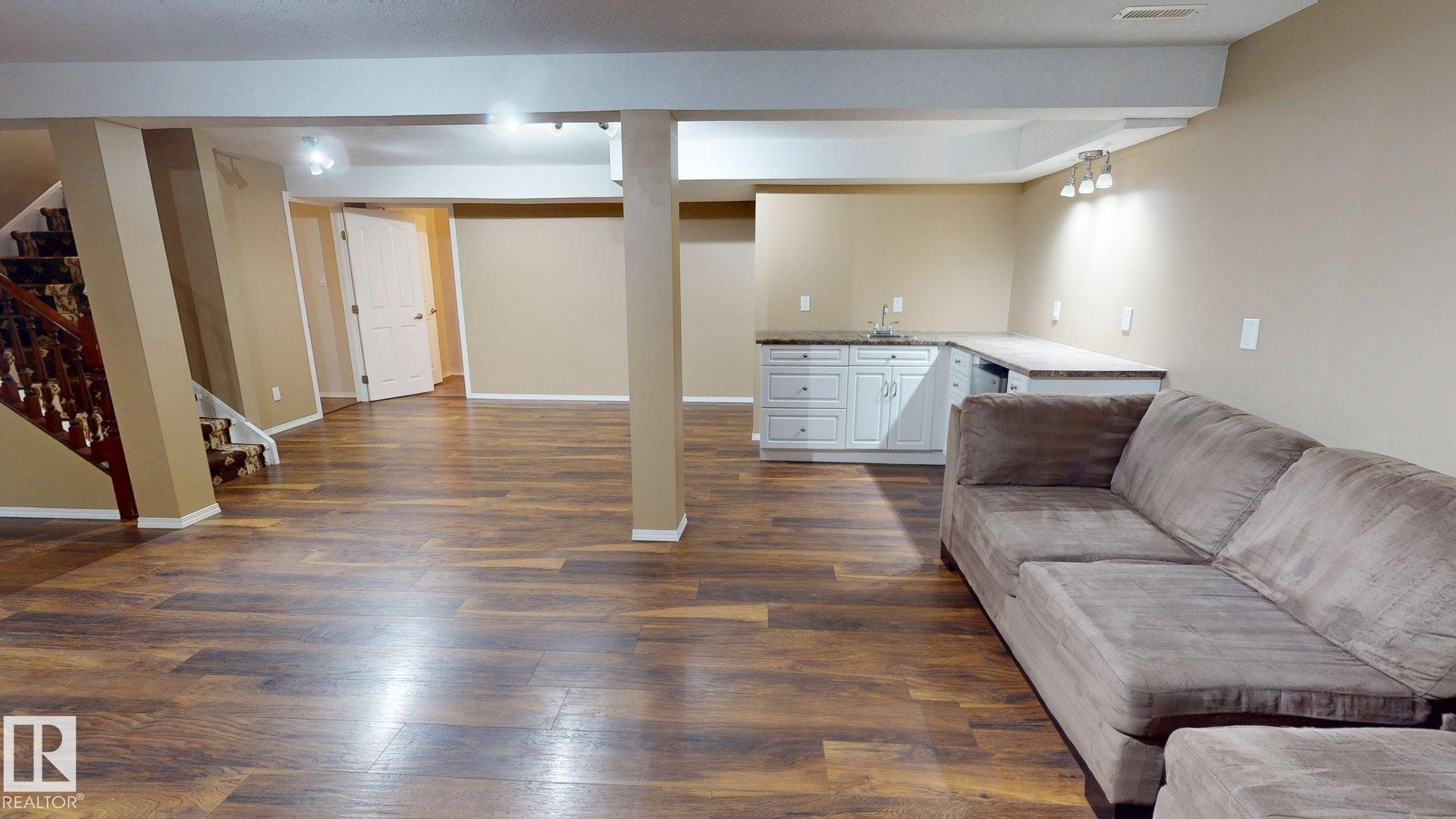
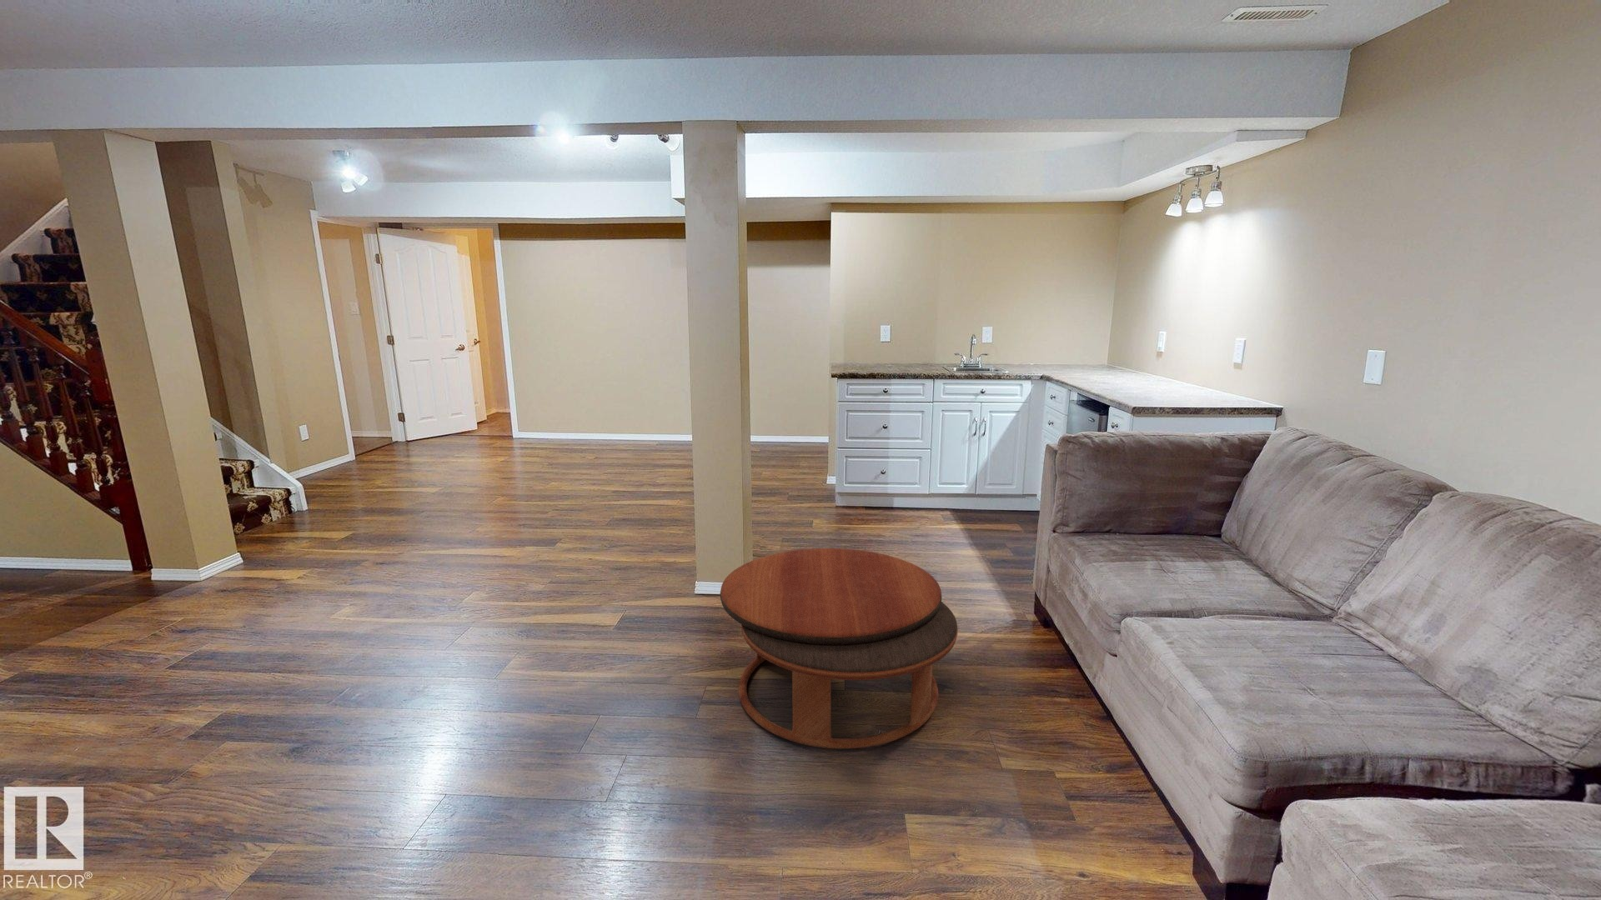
+ coffee table (837, 640)
